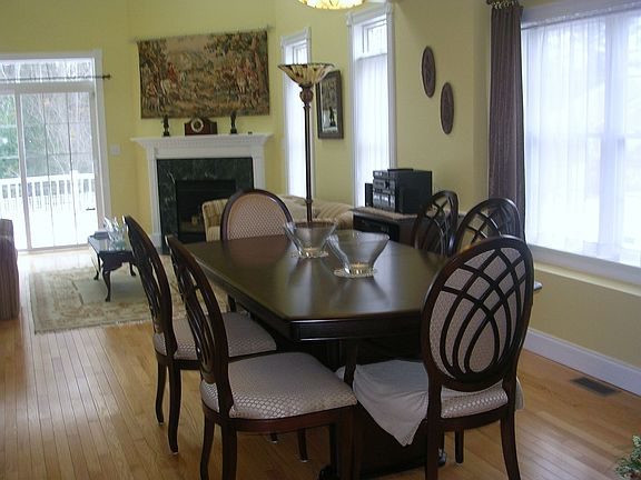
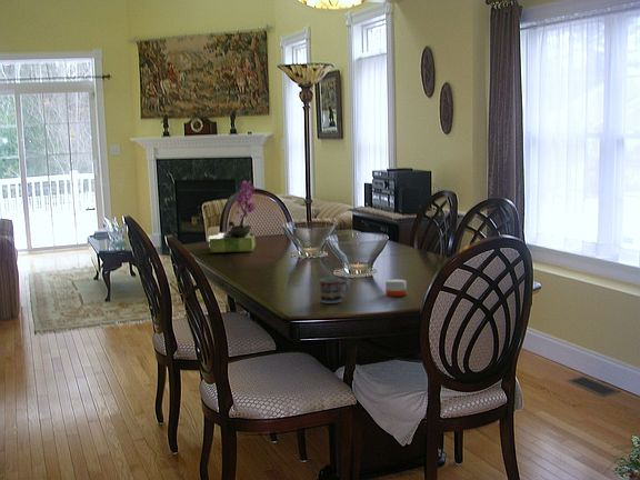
+ cup (334, 290)
+ flower arrangement (236, 212)
+ candle (396, 280)
